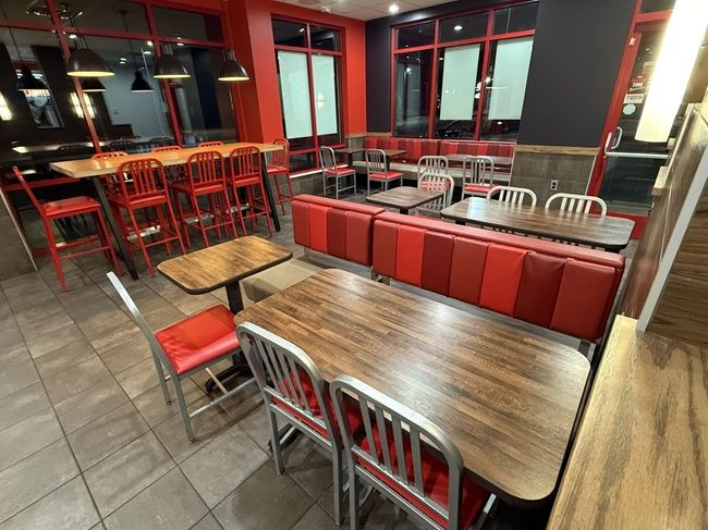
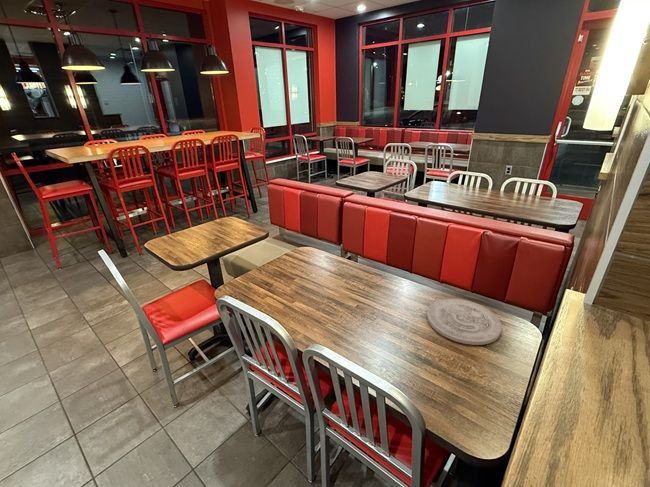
+ plate (462, 319)
